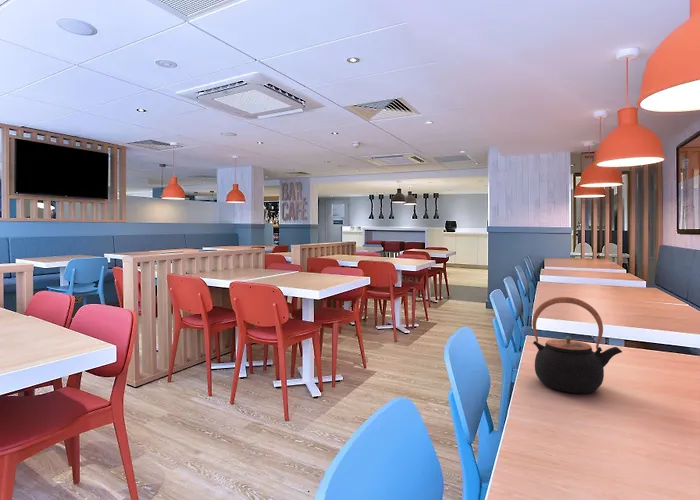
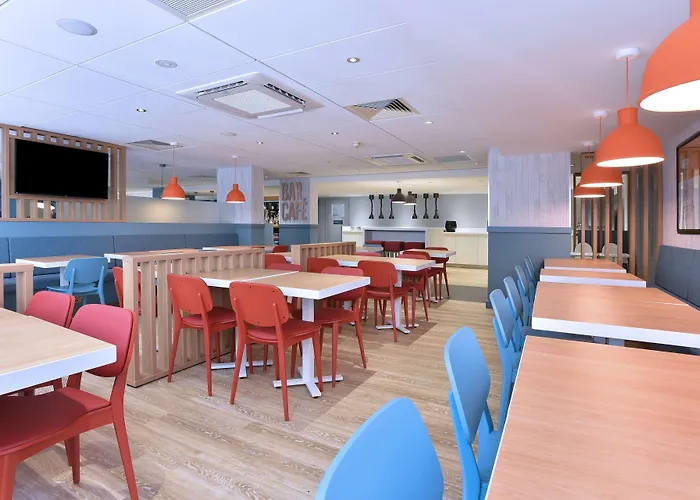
- teapot (575, 341)
